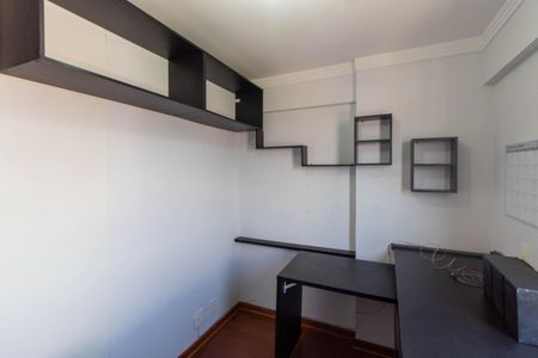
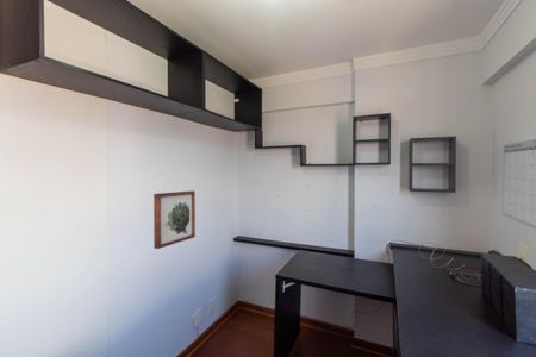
+ wall art (175, 217)
